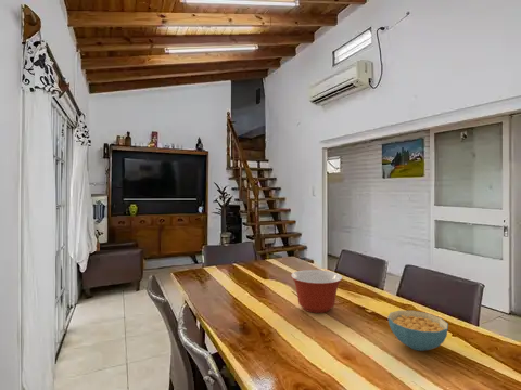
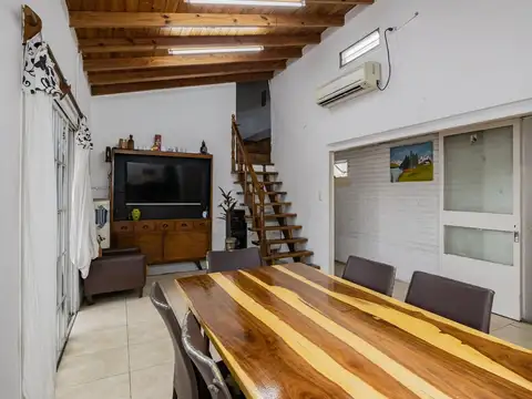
- cereal bowl (417, 333)
- mixing bowl (316, 291)
